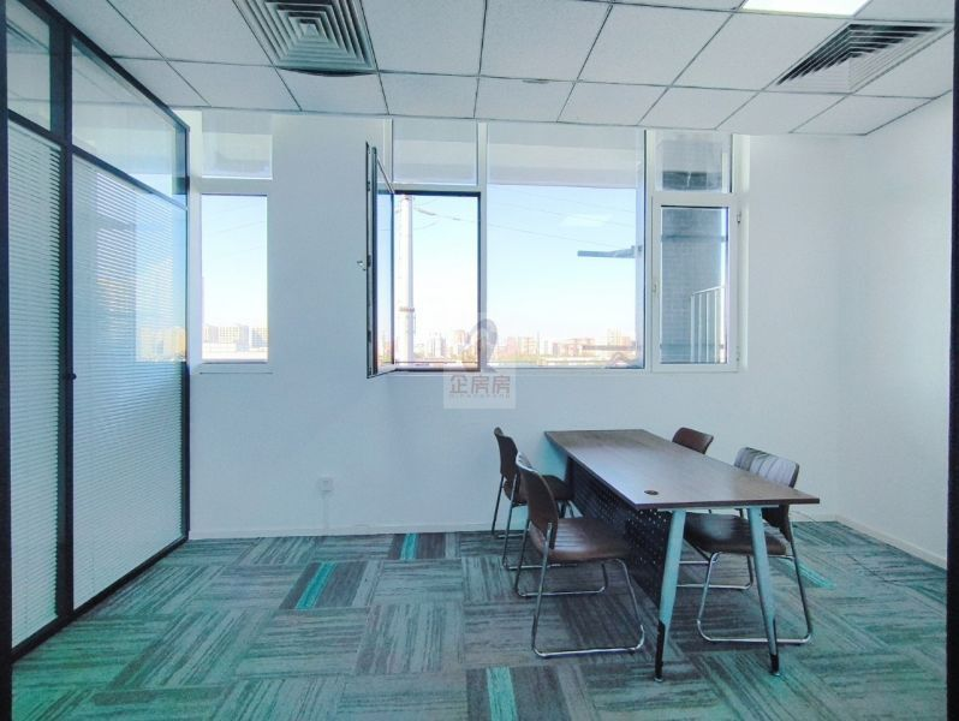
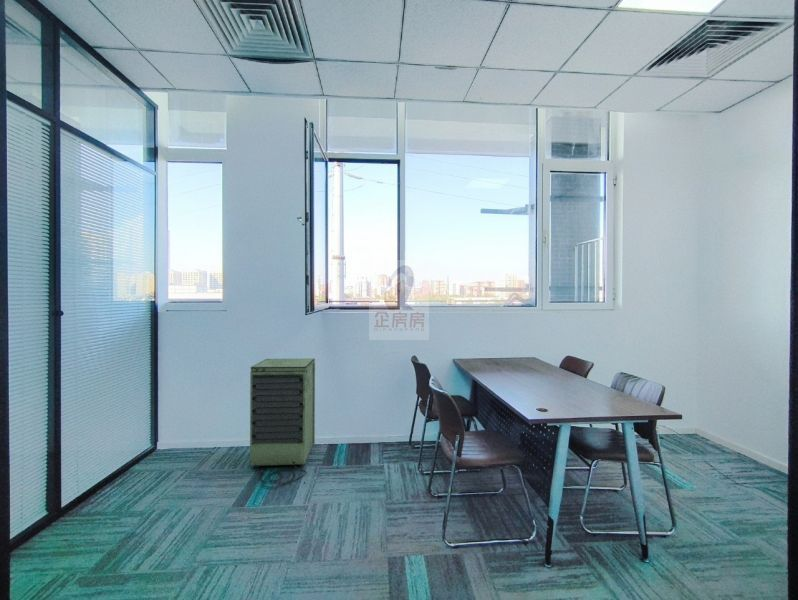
+ storage cabinet (281, 415)
